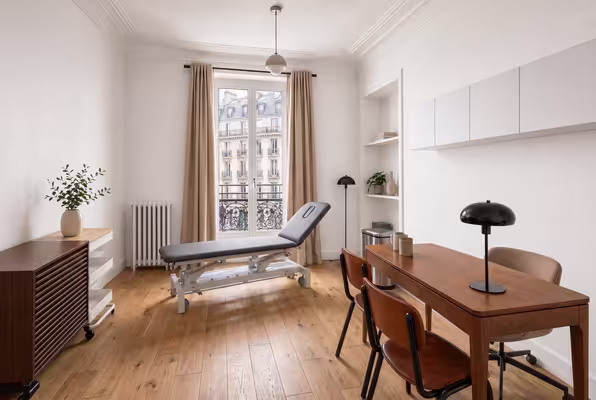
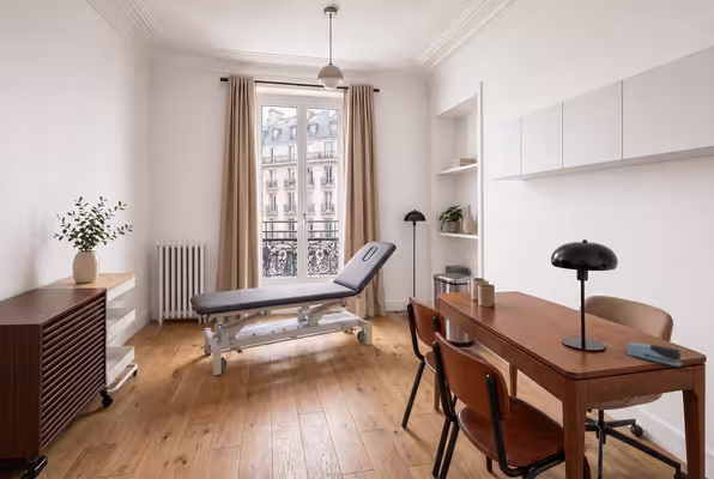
+ stapler (653, 352)
